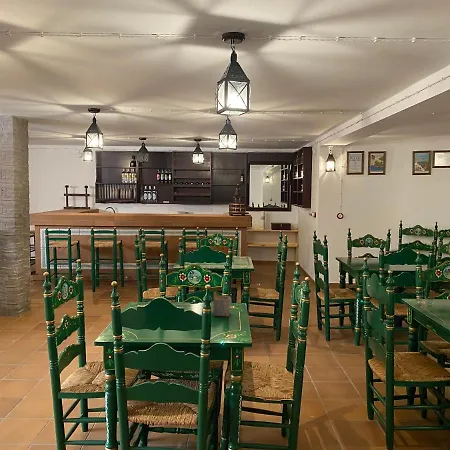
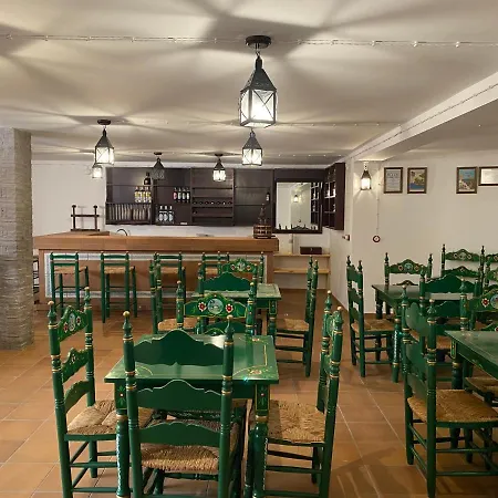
- napkin holder (221, 303)
